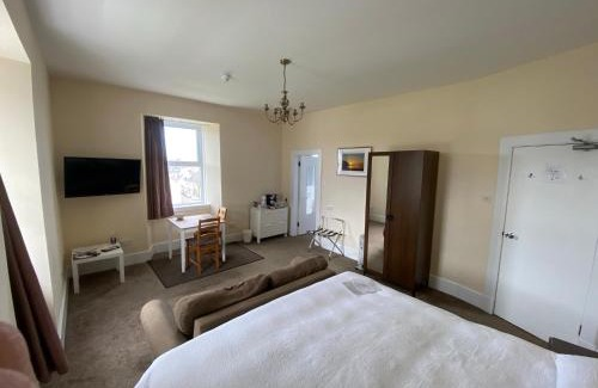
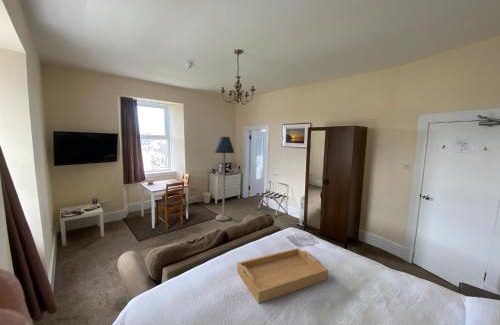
+ serving tray (281, 269)
+ floor lamp (224, 178)
